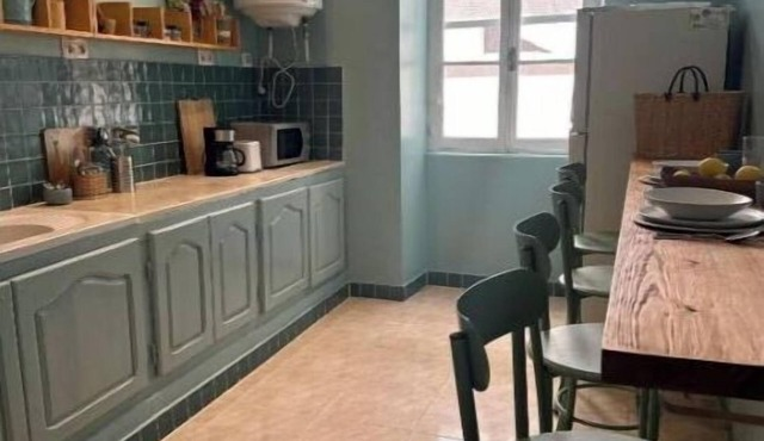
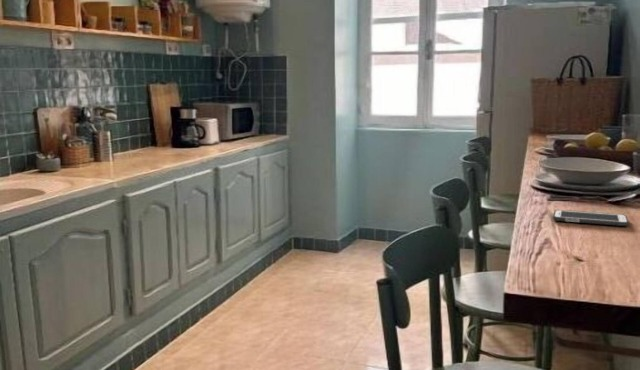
+ cell phone (589, 217)
